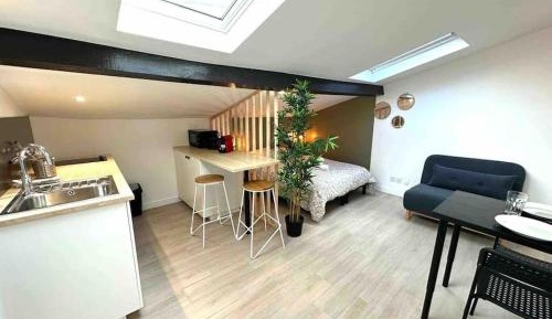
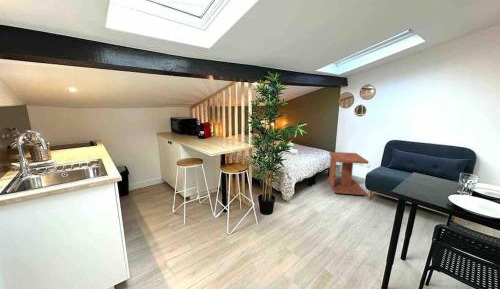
+ side table (345, 172)
